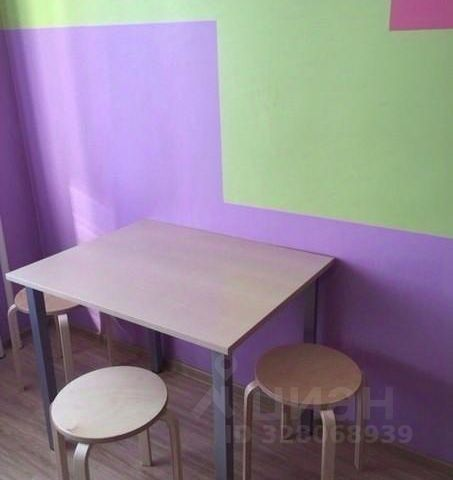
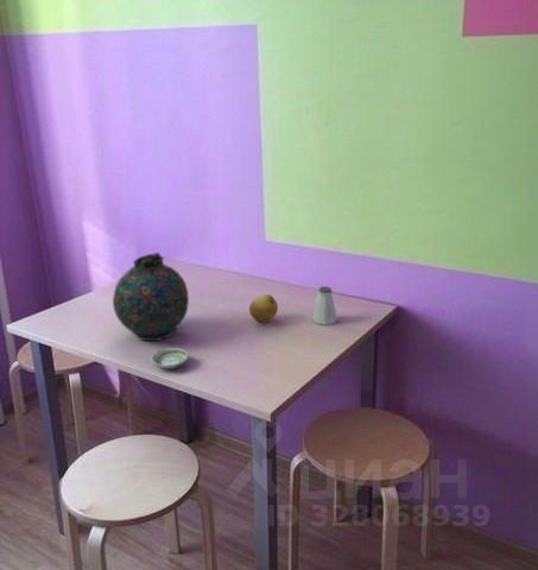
+ fruit (264, 308)
+ saltshaker (324, 304)
+ saucer (170, 360)
+ snuff bottle (150, 292)
